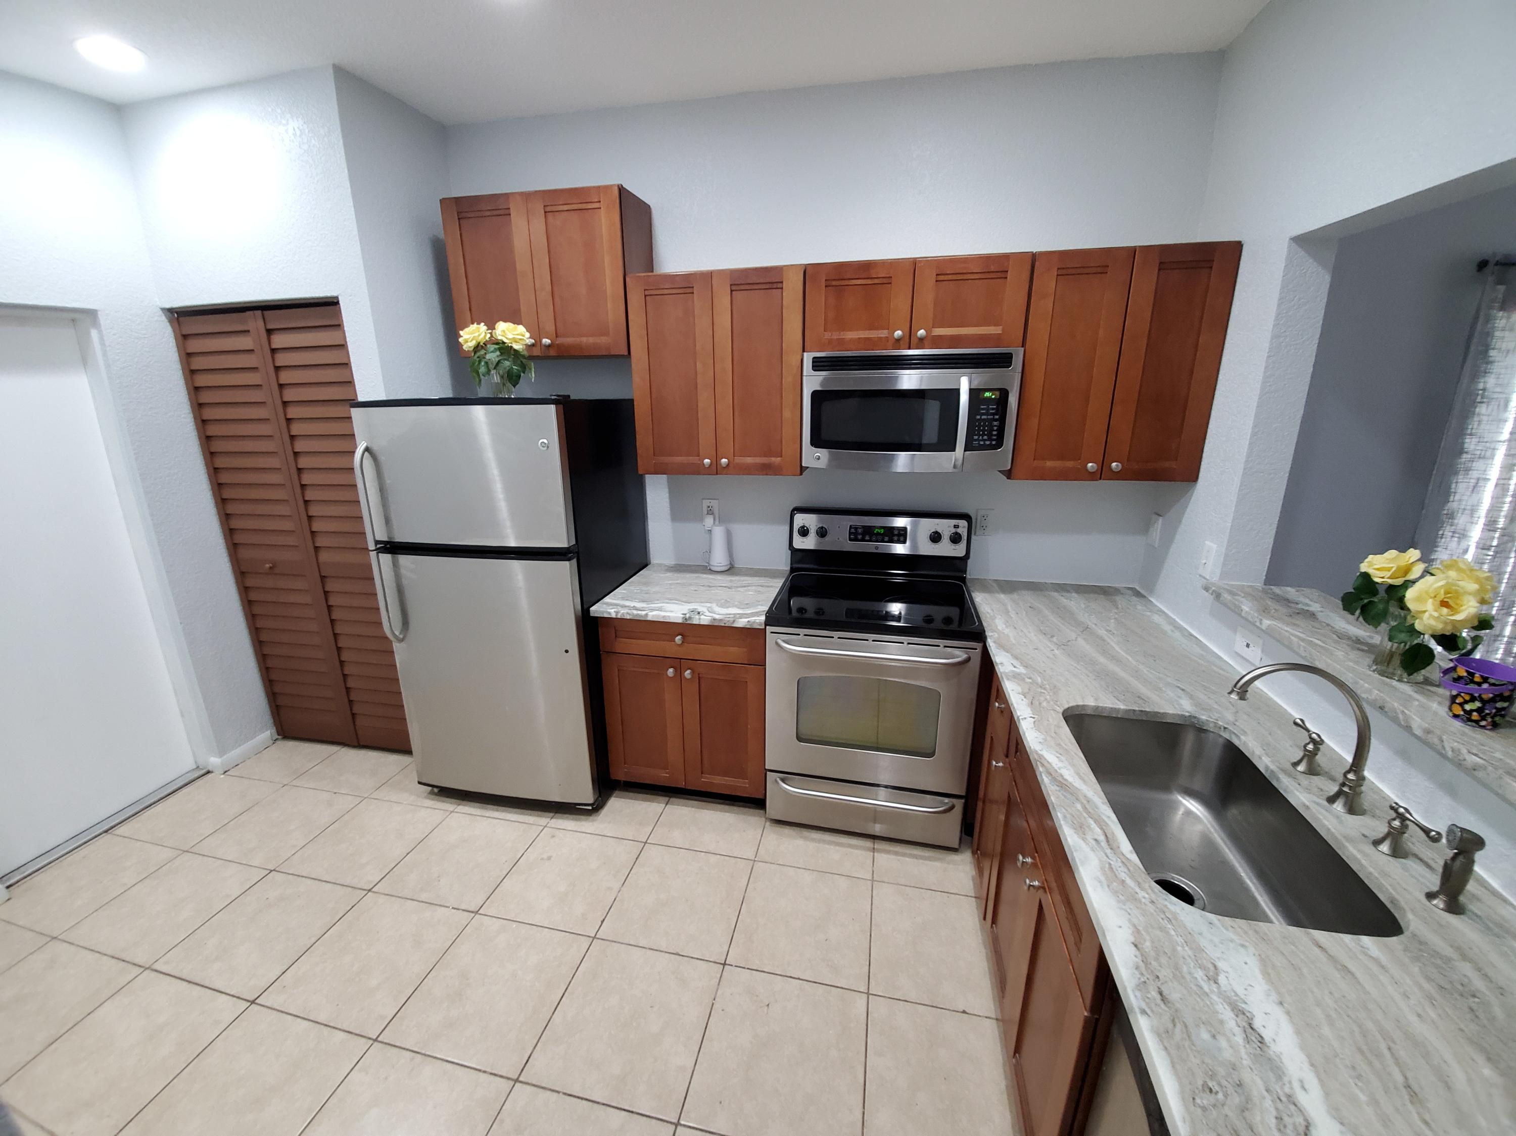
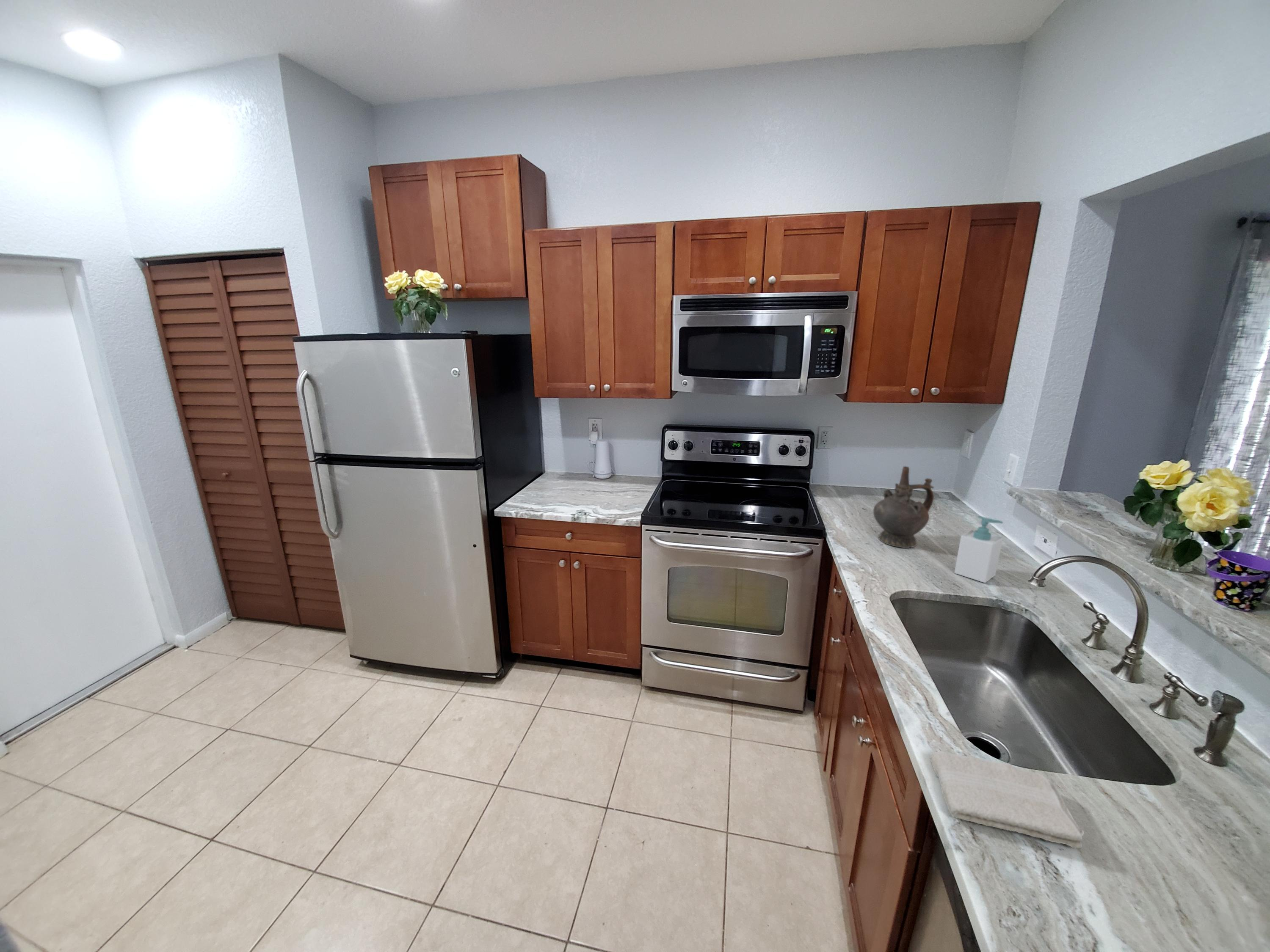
+ ceremonial vessel (904, 504)
+ washcloth (1001, 795)
+ soap bottle (980, 546)
